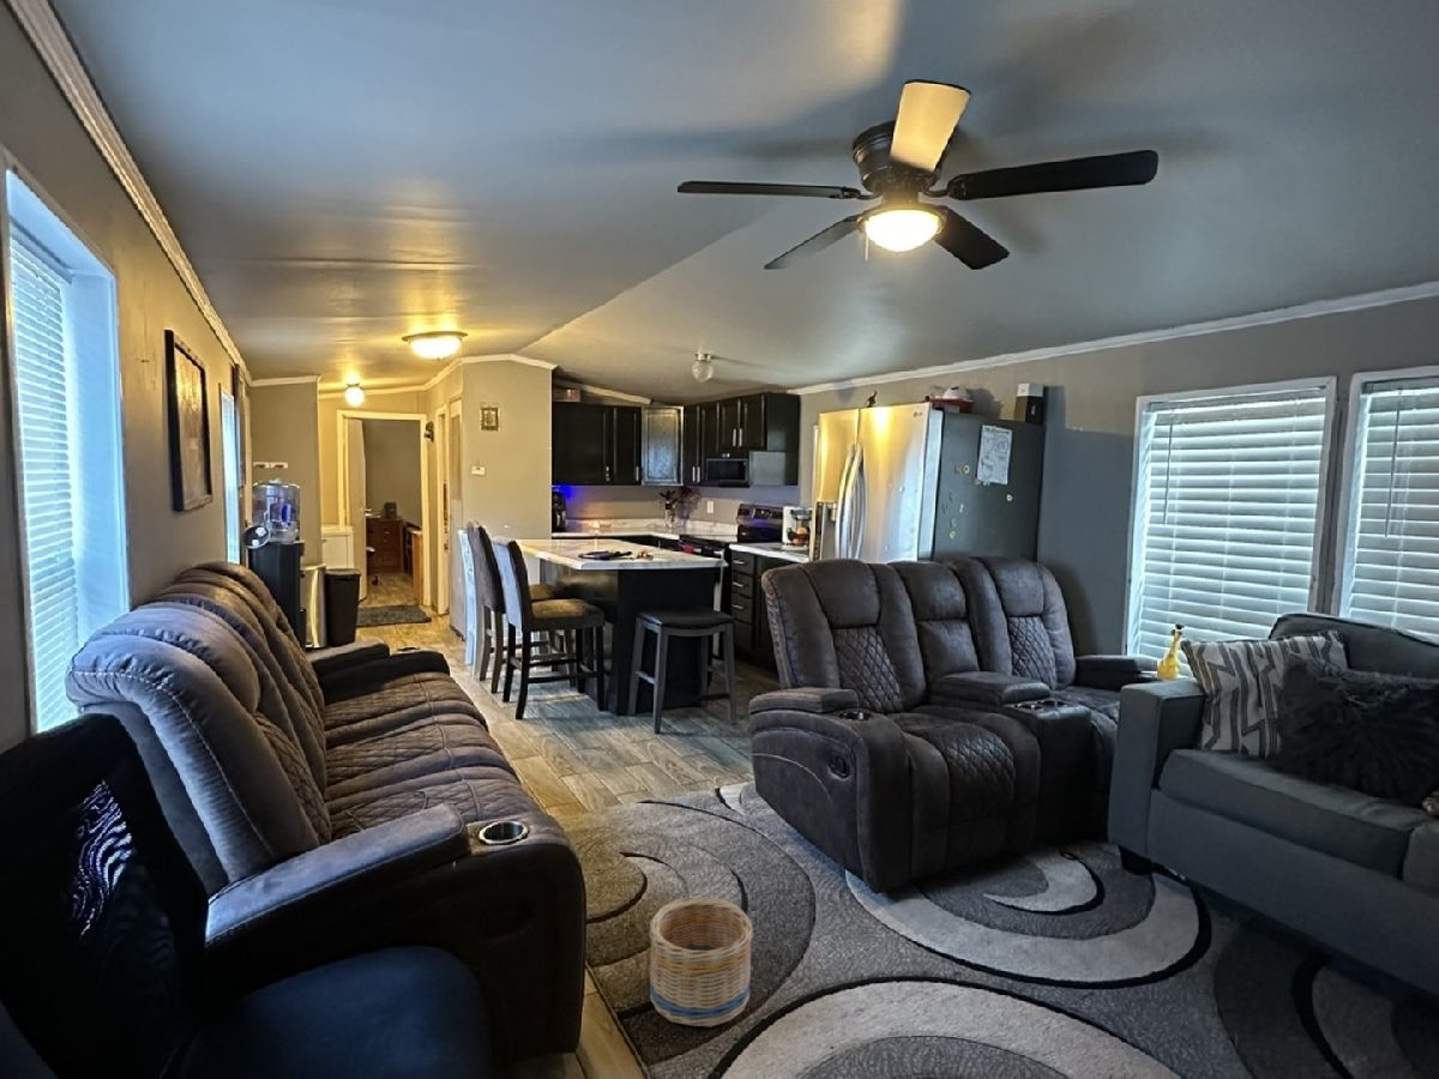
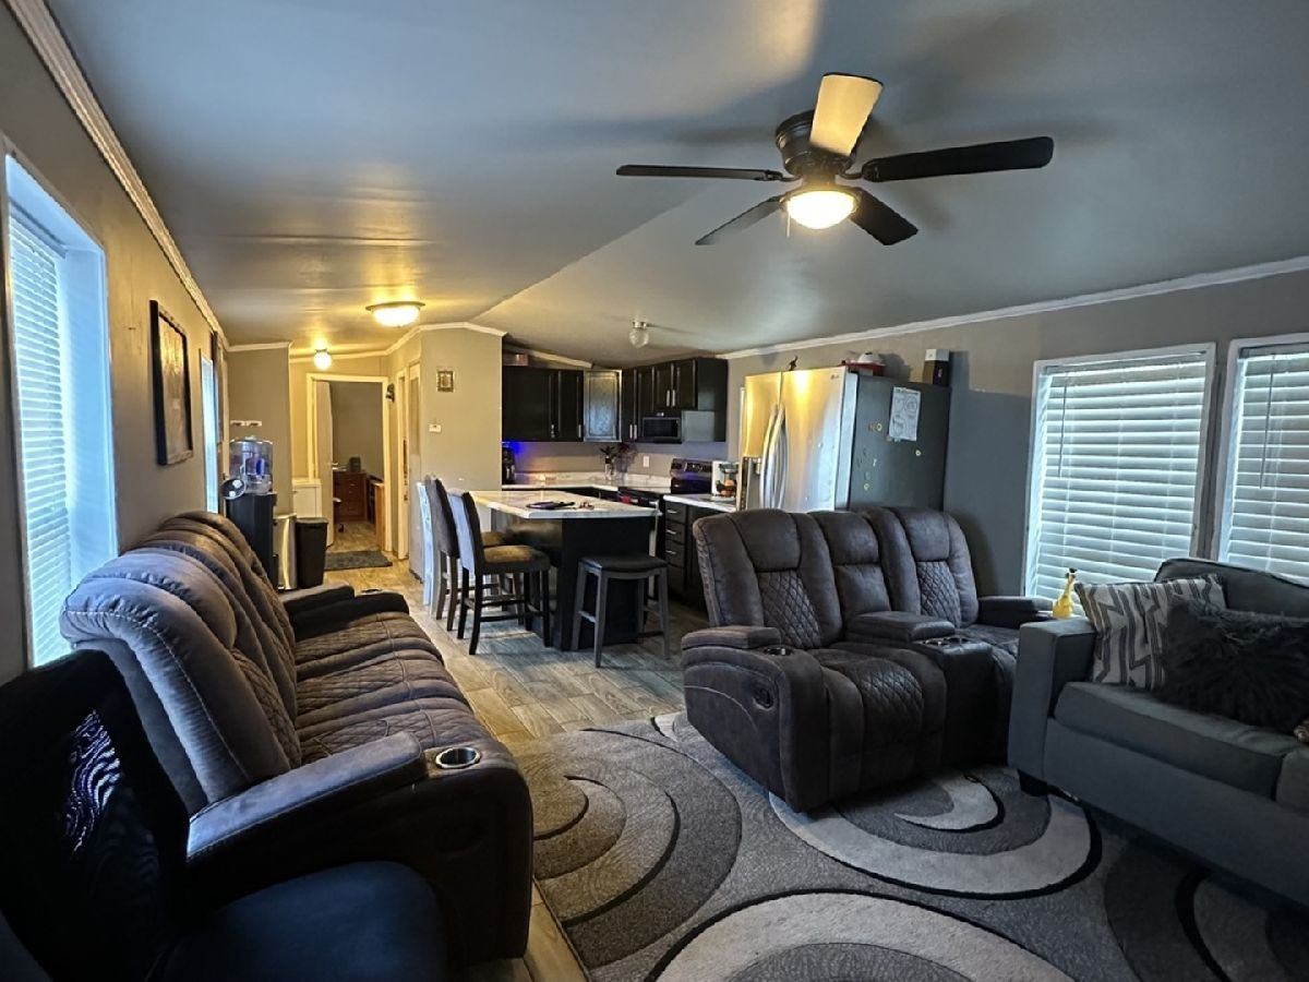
- basket (700, 957)
